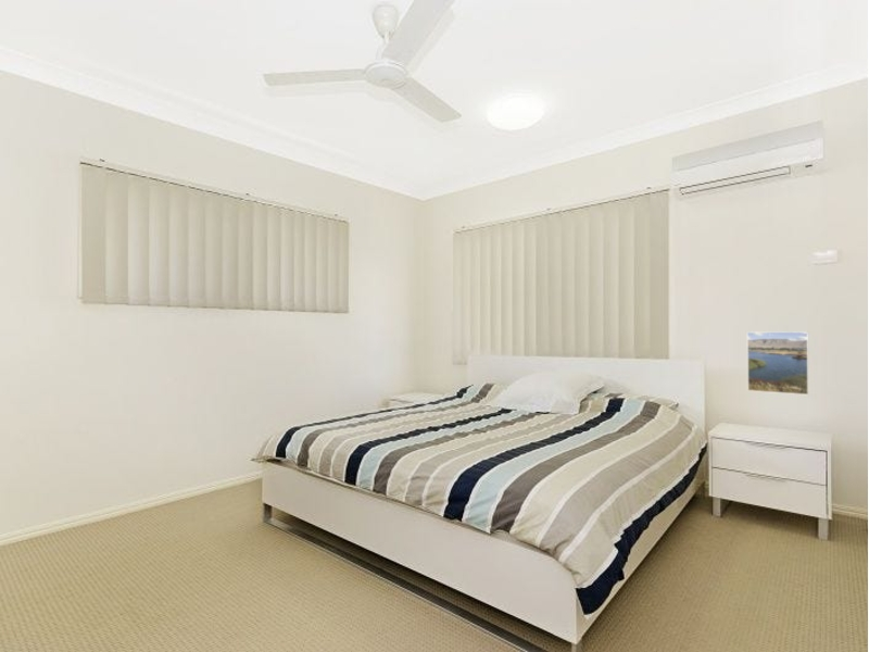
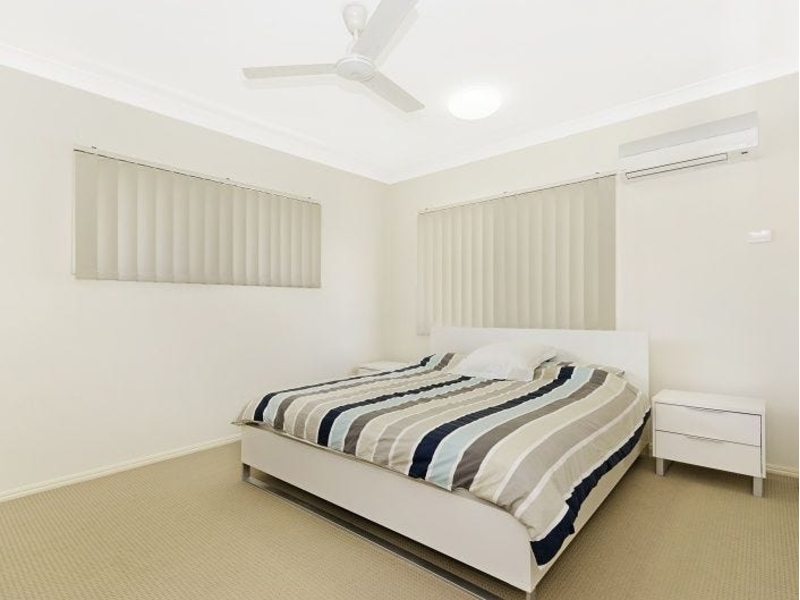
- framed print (777, 362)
